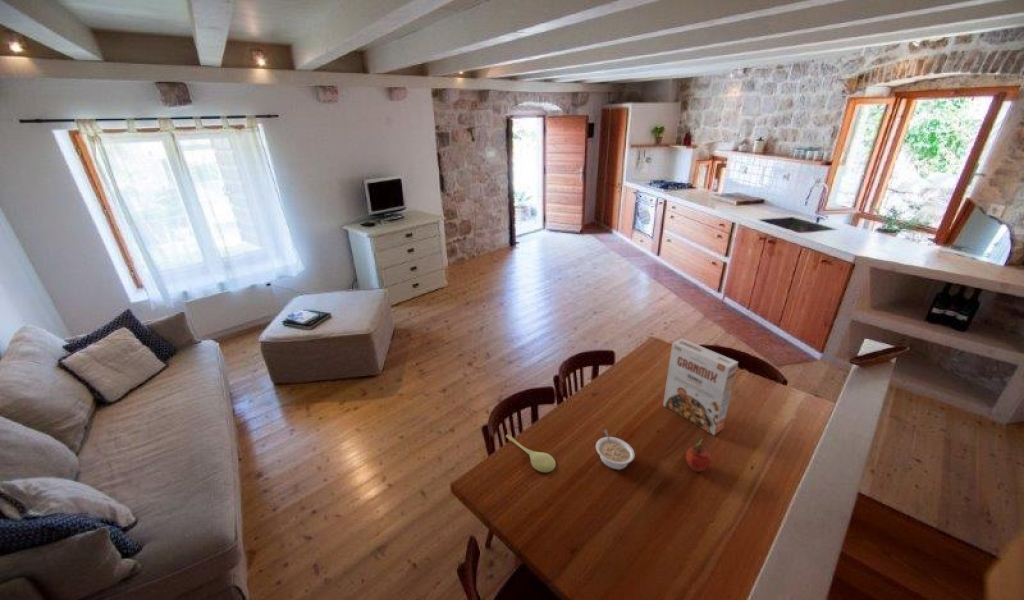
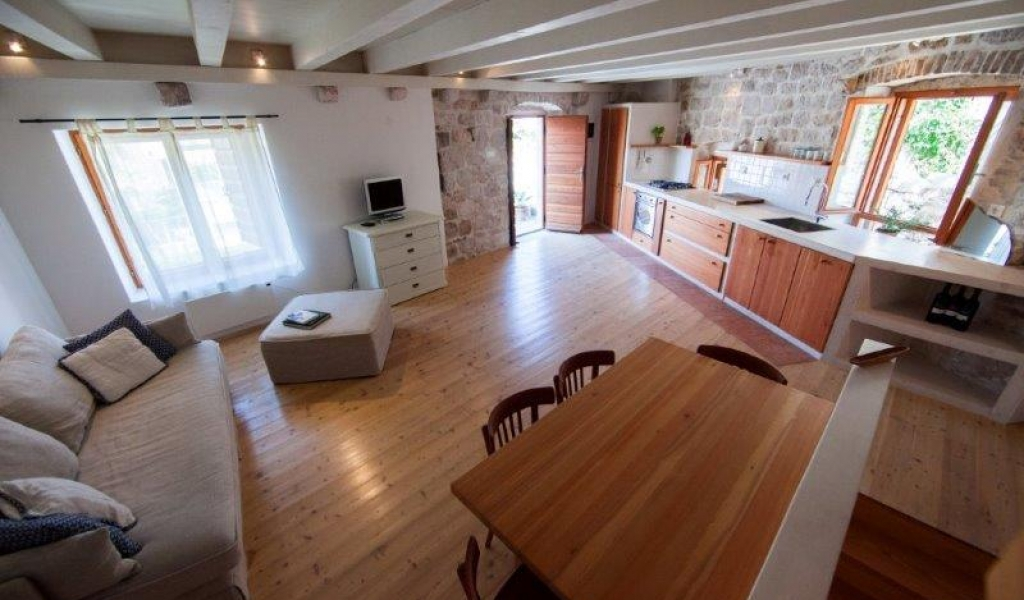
- cereal box (697, 385)
- legume (613, 453)
- spoon (528, 451)
- fruit (698, 455)
